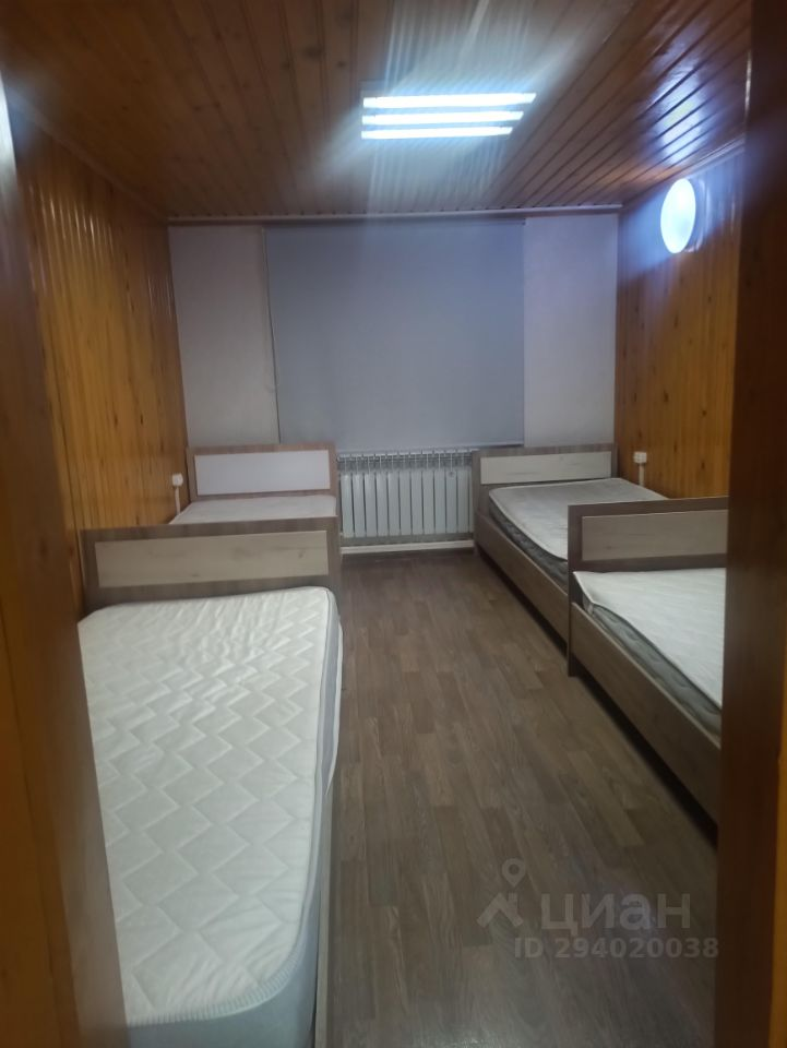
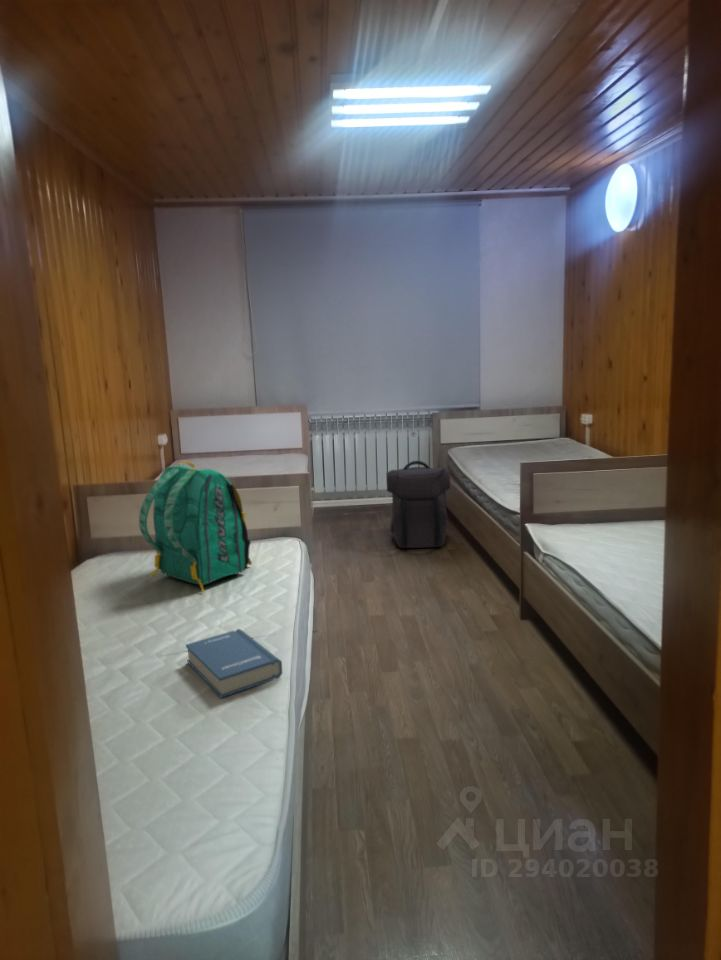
+ backpack (418, 502)
+ backpack (196, 518)
+ hardback book (232, 660)
